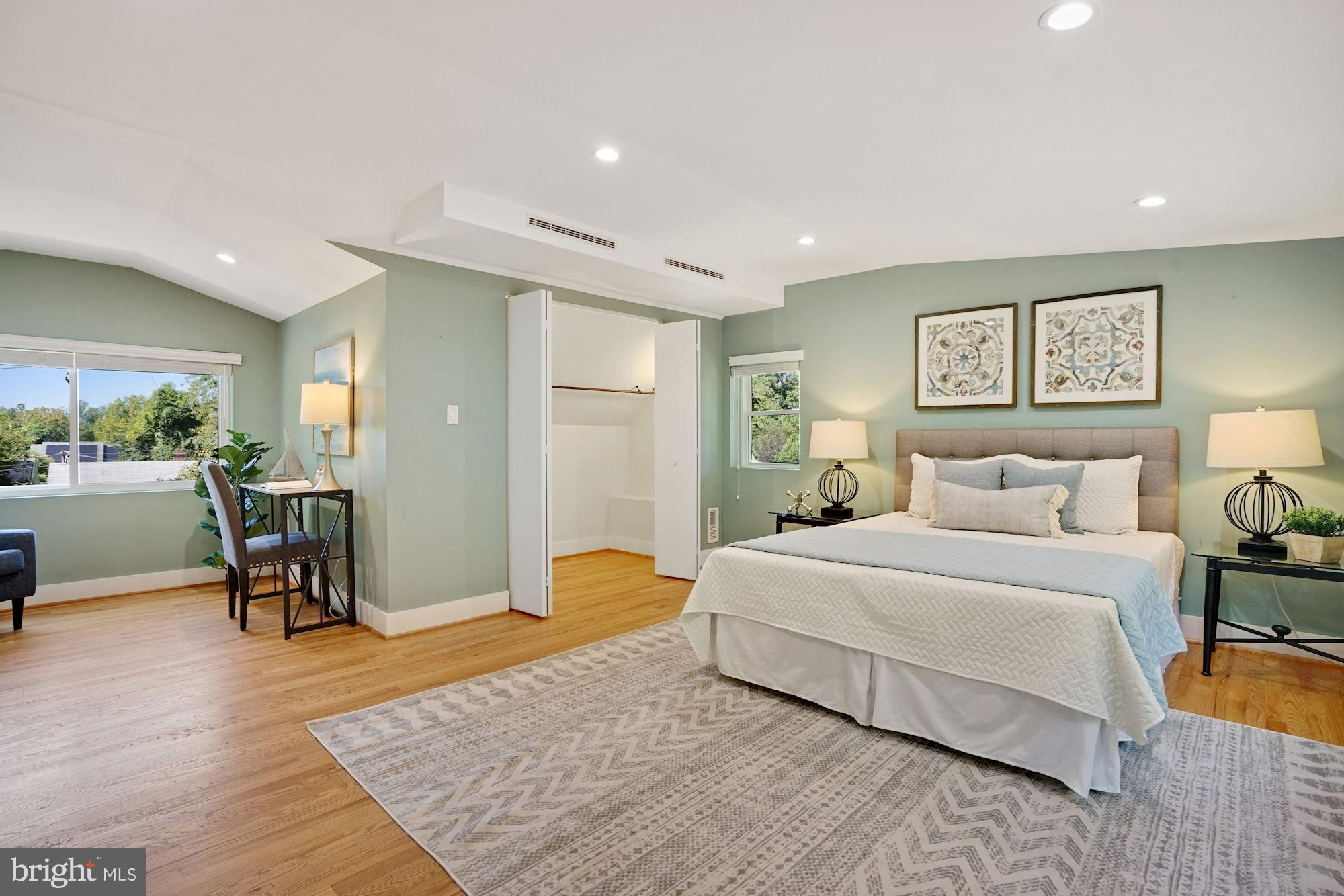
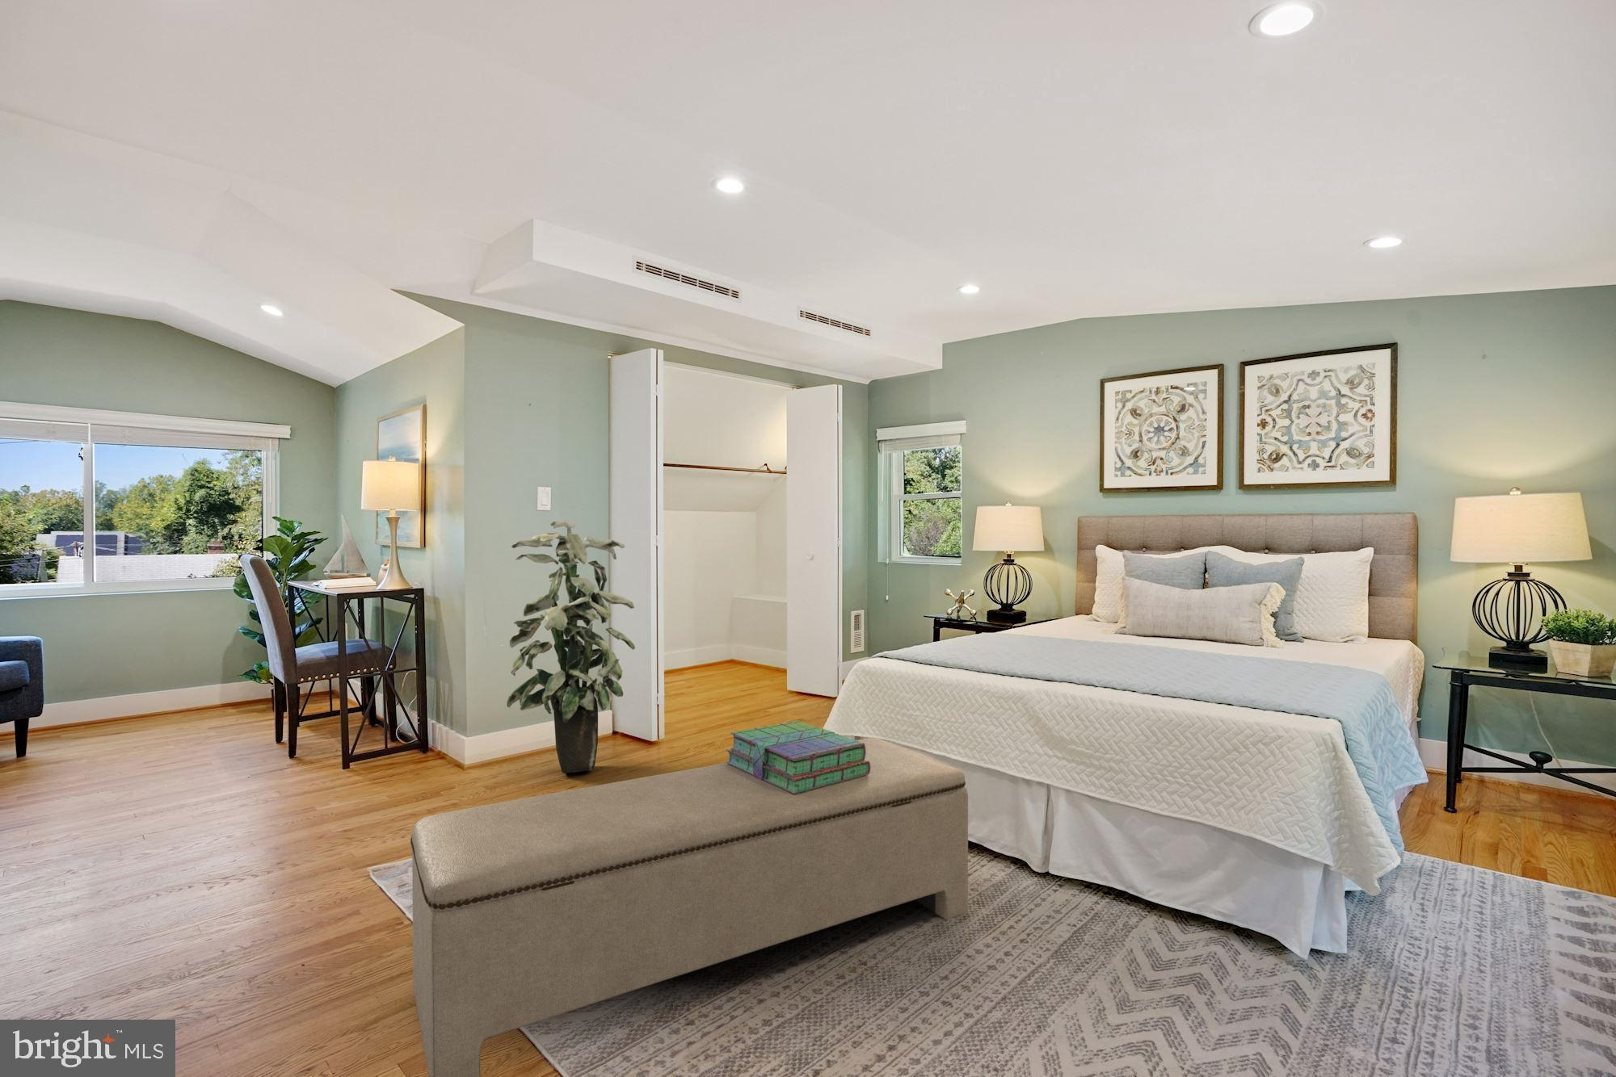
+ bench (715, 867)
+ indoor plant (568, 645)
+ stack of books (796, 751)
